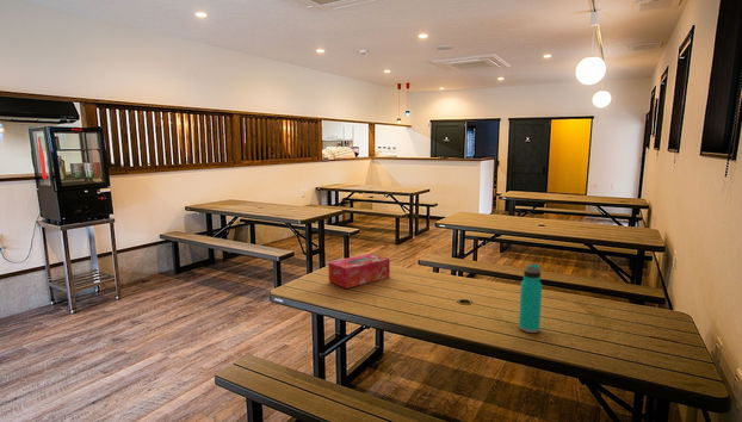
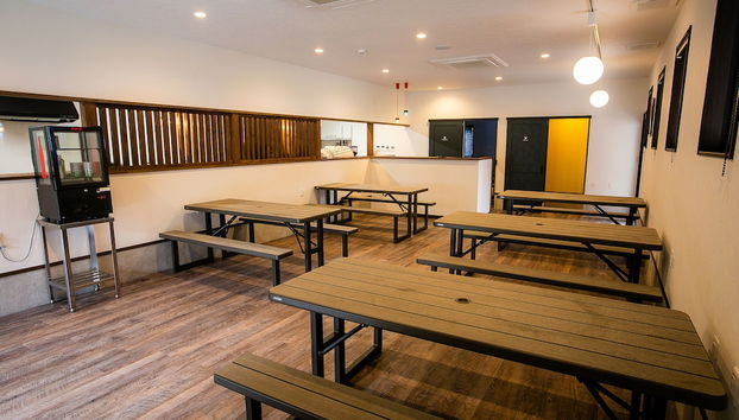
- tissue box (359, 269)
- water bottle (530, 297)
